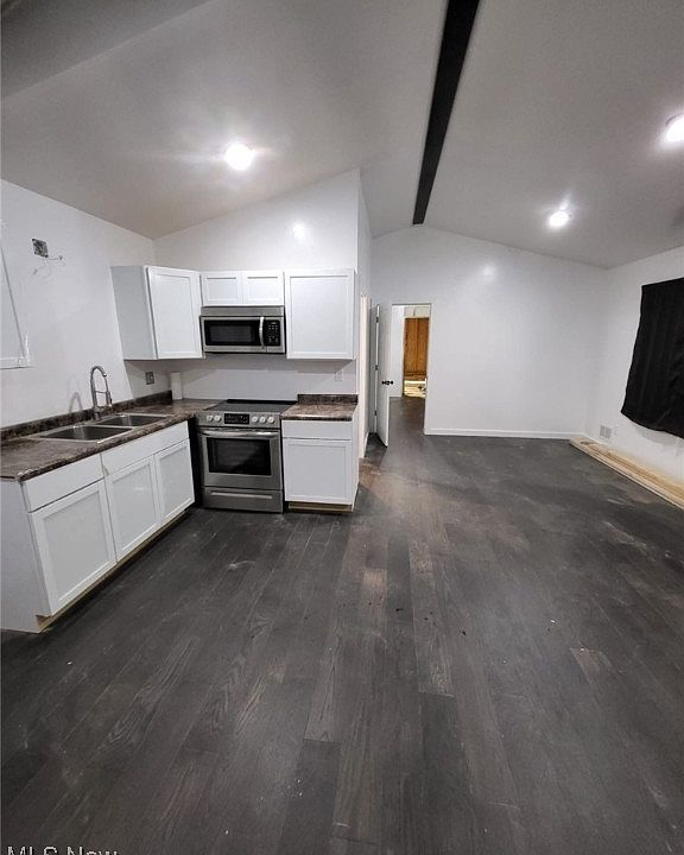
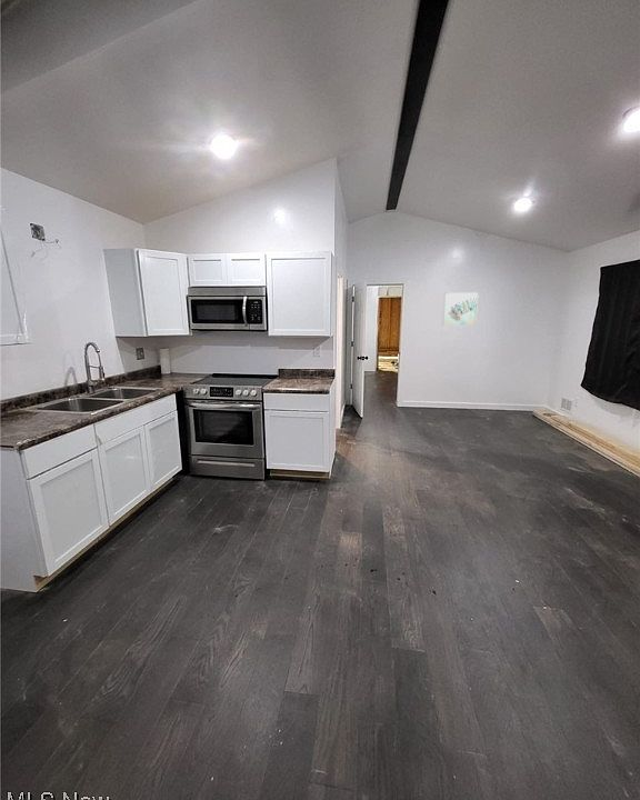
+ wall art (459, 309)
